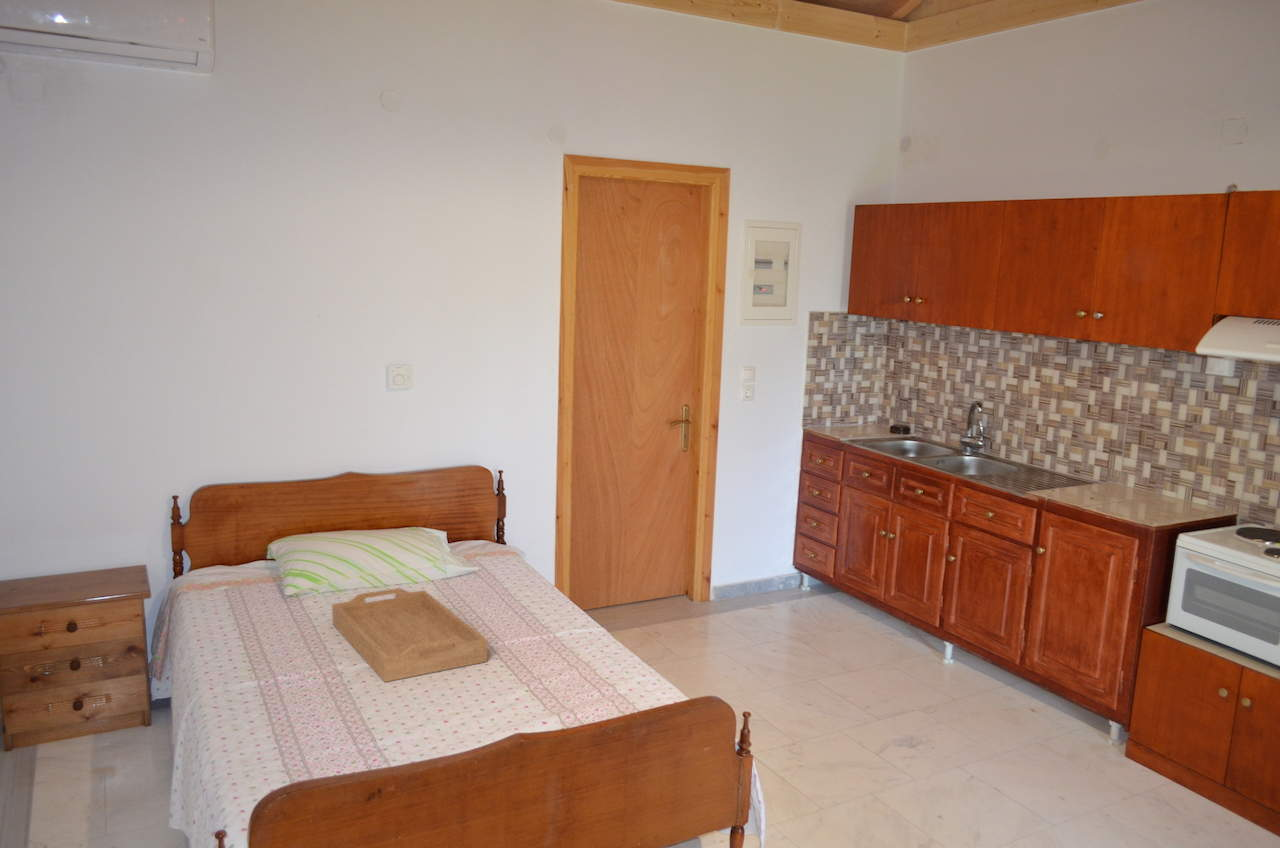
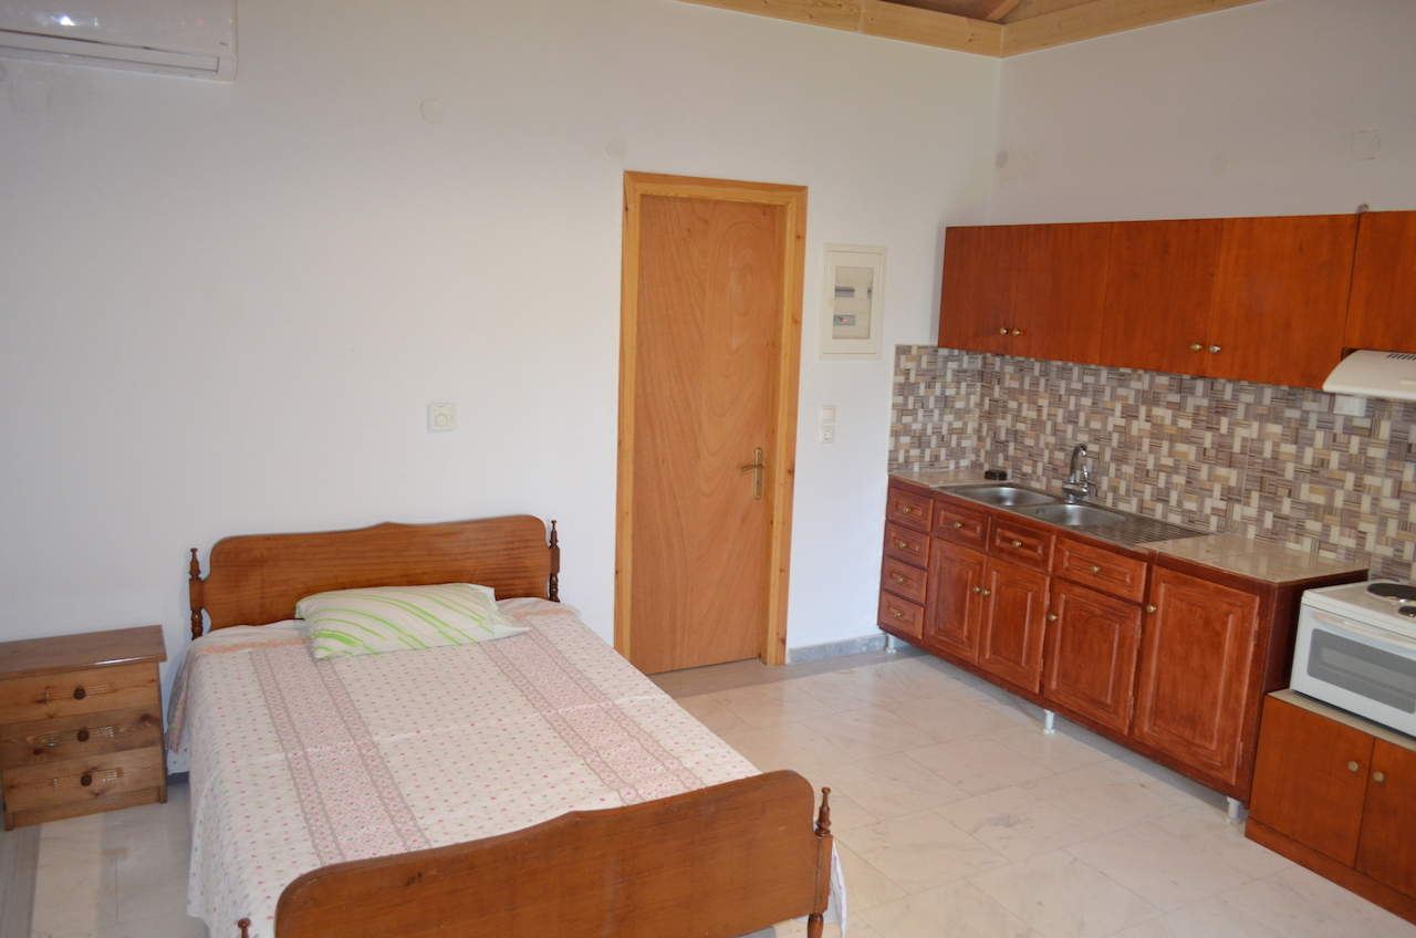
- serving tray (406, 628)
